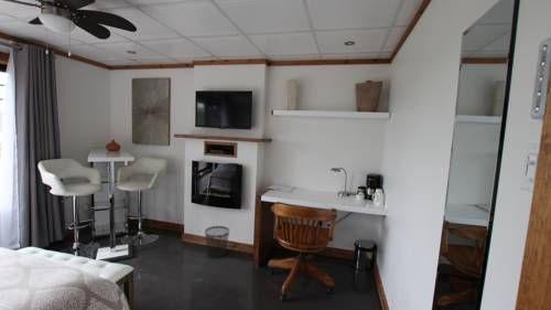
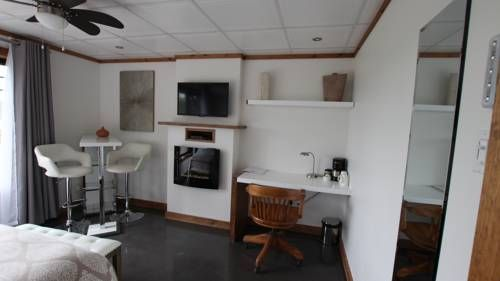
- wastebasket (216, 242)
